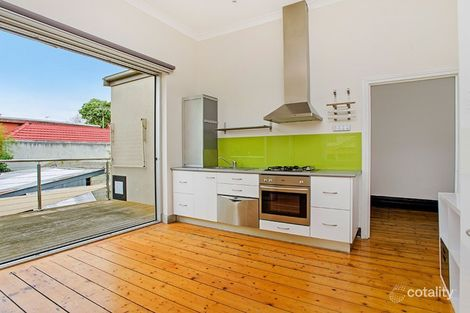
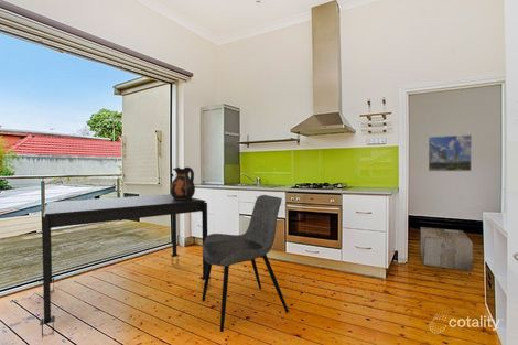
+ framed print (449, 153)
+ cardboard box (443, 246)
+ dining chair (242, 252)
+ dining table (121, 219)
+ ceramic jug (182, 182)
